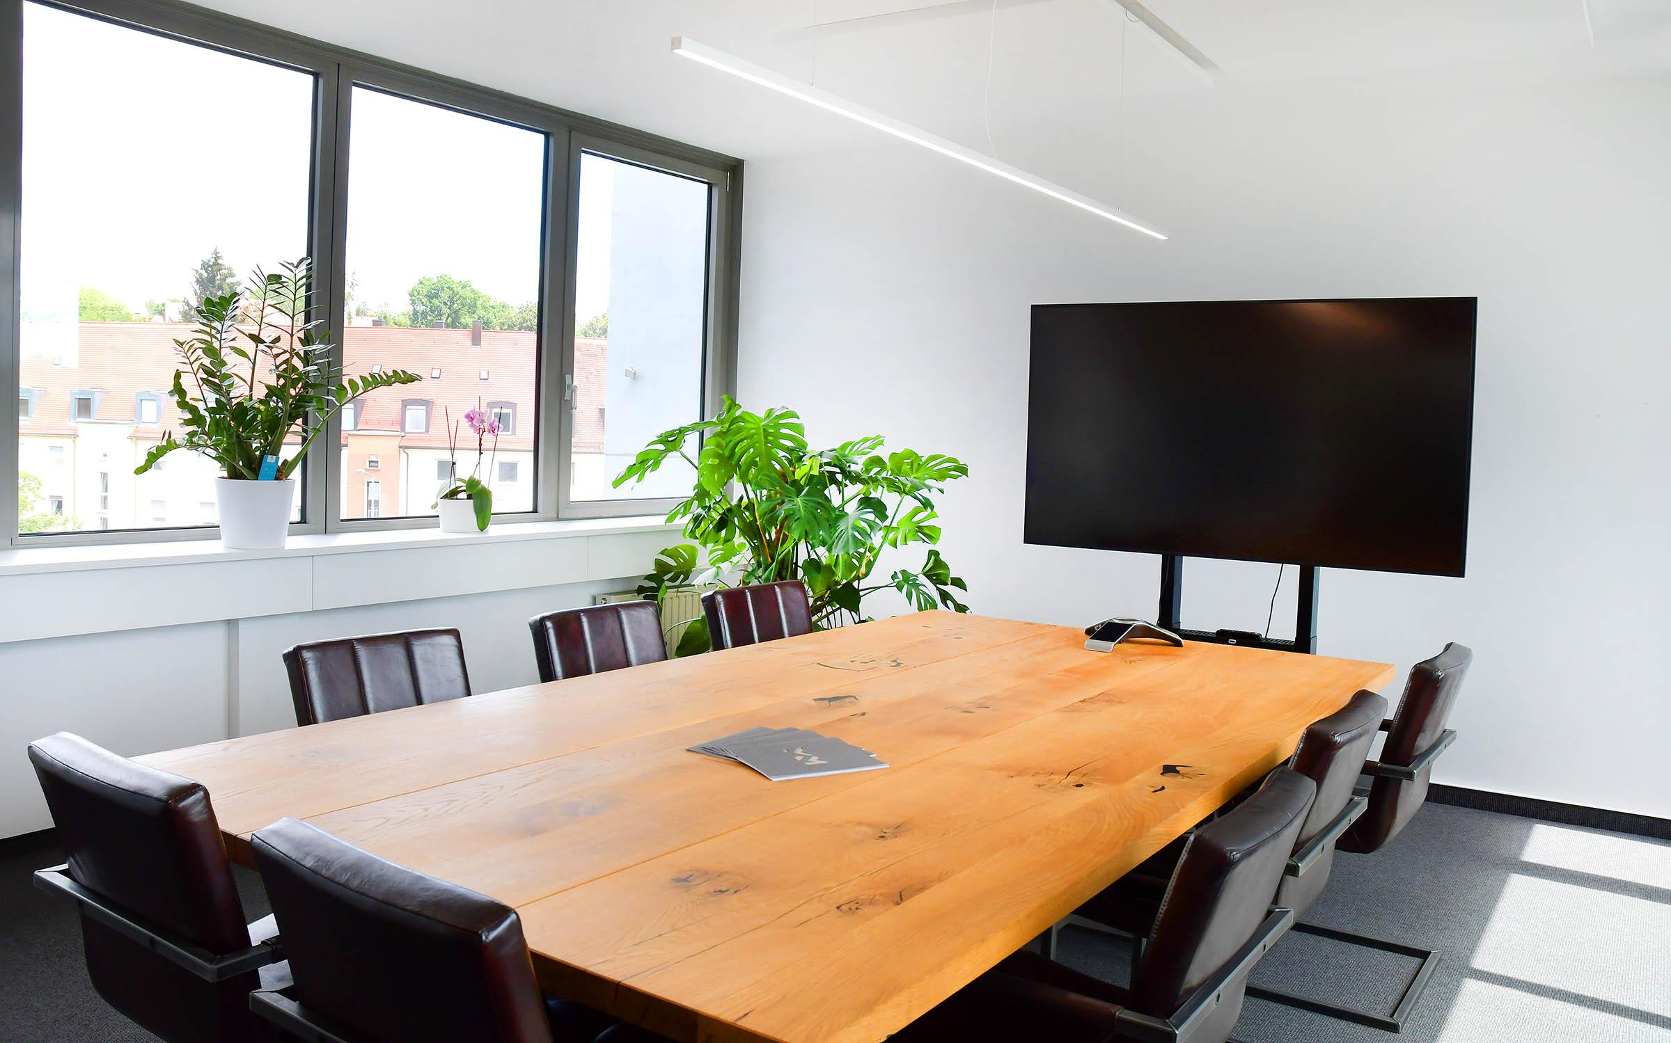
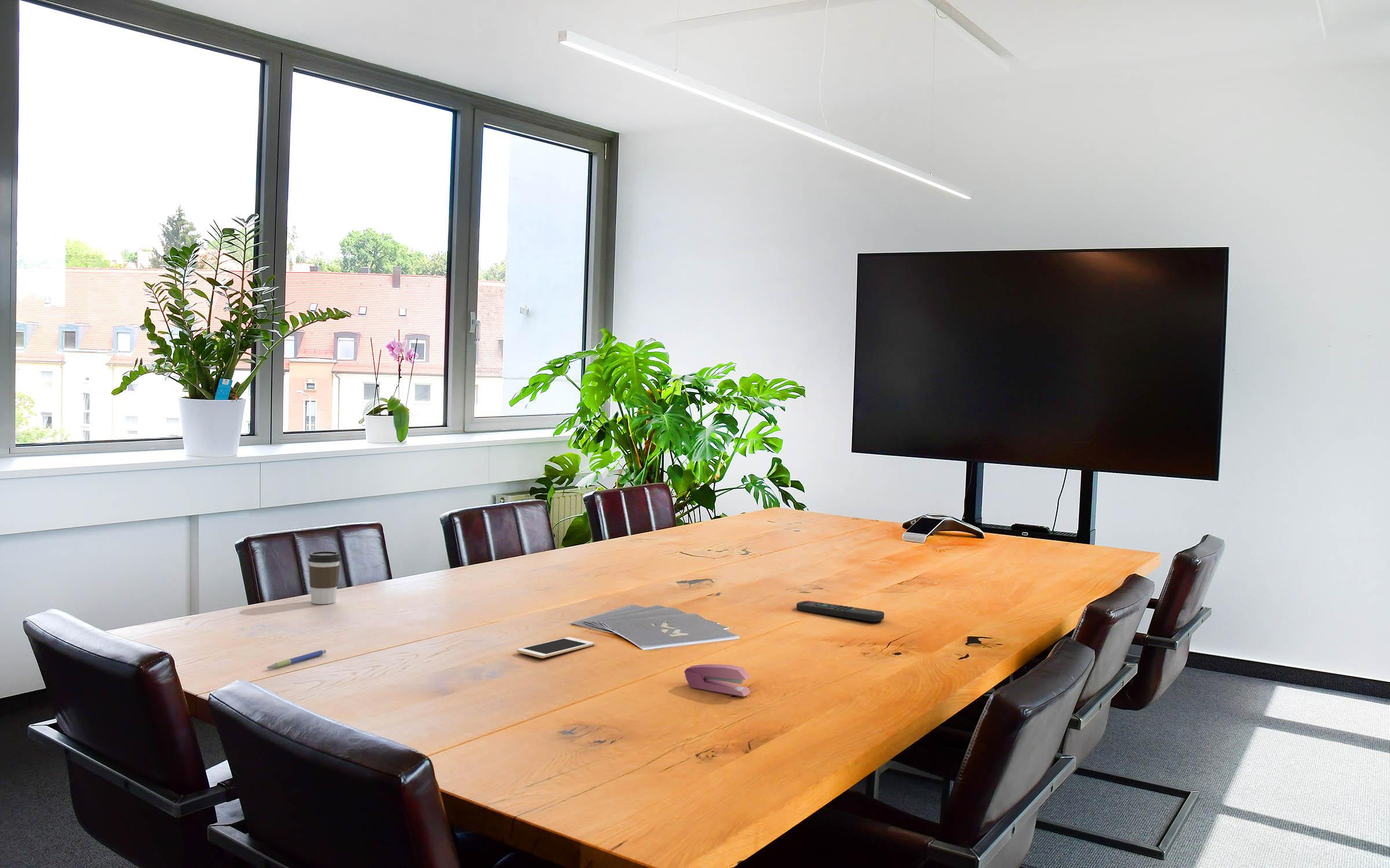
+ coffee cup (324, 577)
+ remote control (839, 610)
+ stapler (717, 677)
+ cell phone (556, 647)
+ pen (297, 659)
